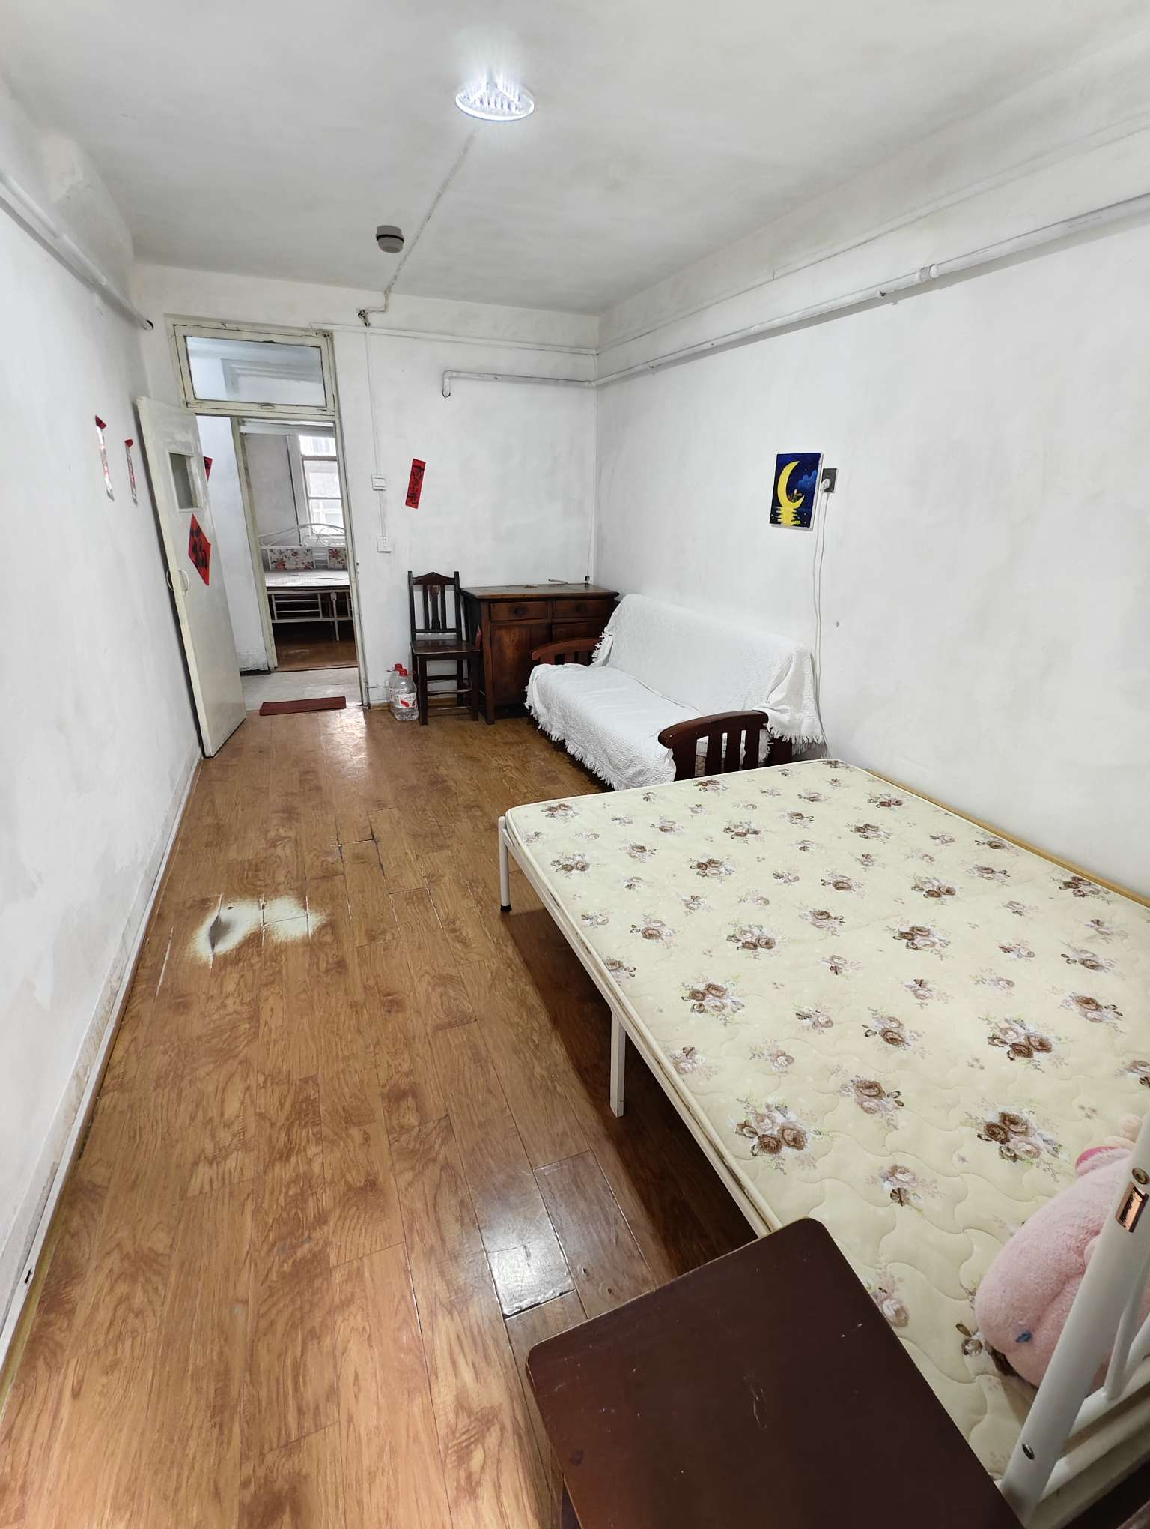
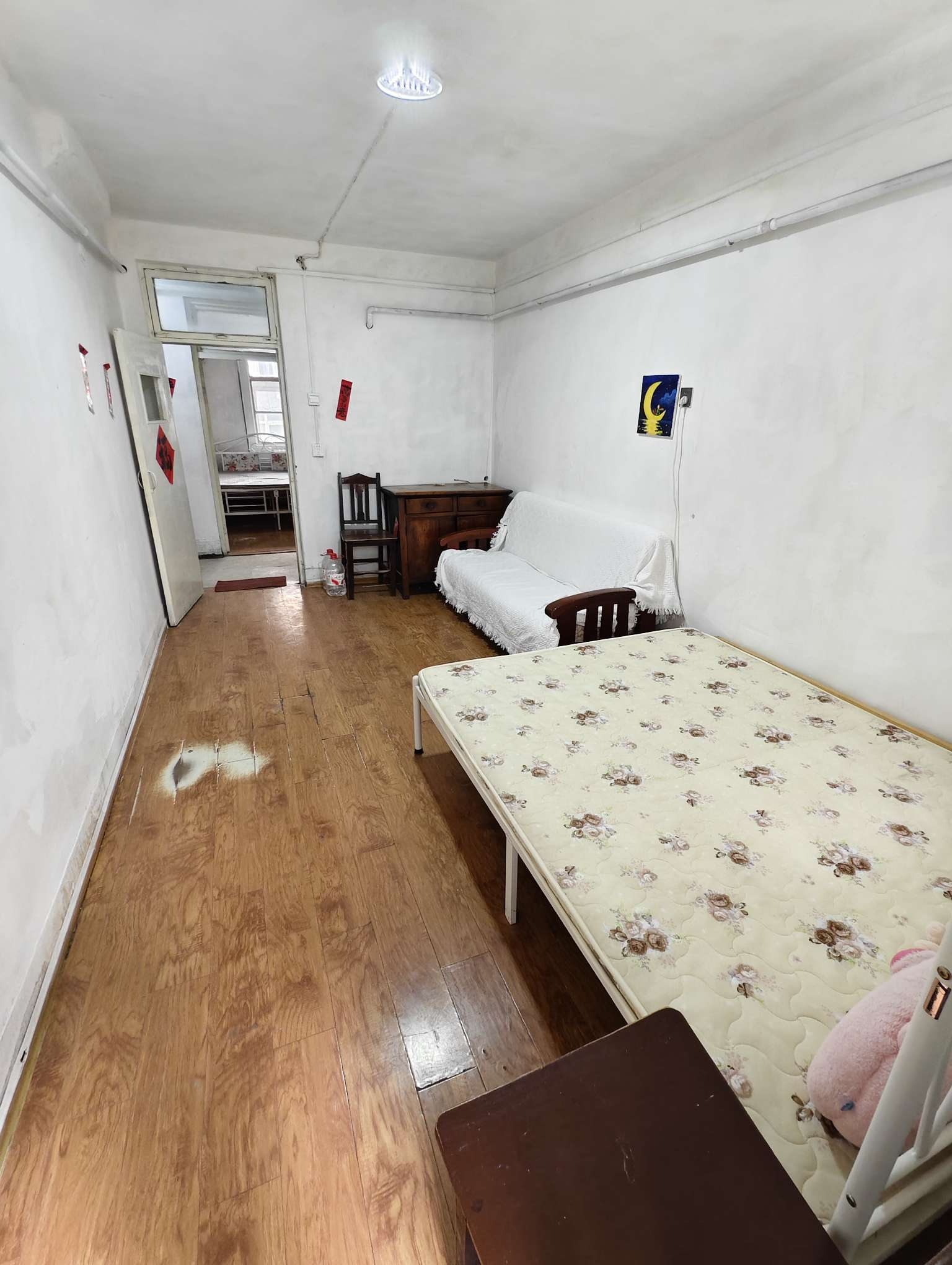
- smoke detector (390, 239)
